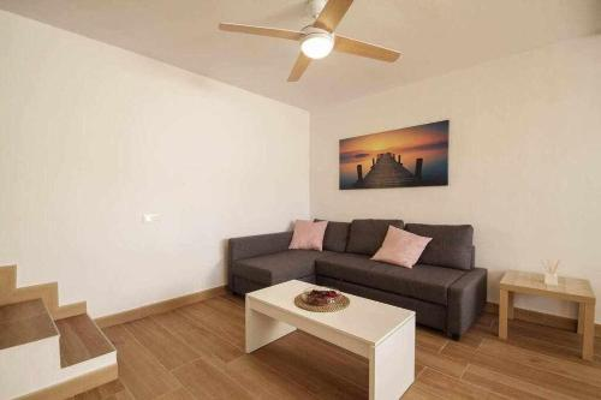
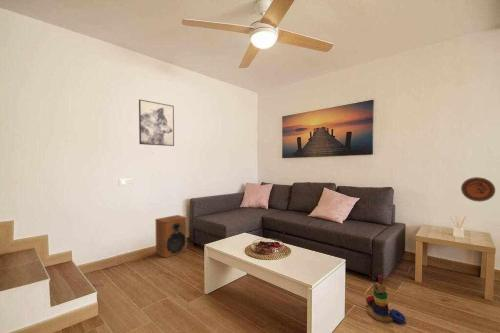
+ speaker (171, 235)
+ decorative plate (477, 189)
+ wall art (157, 124)
+ stacking toy (382, 294)
